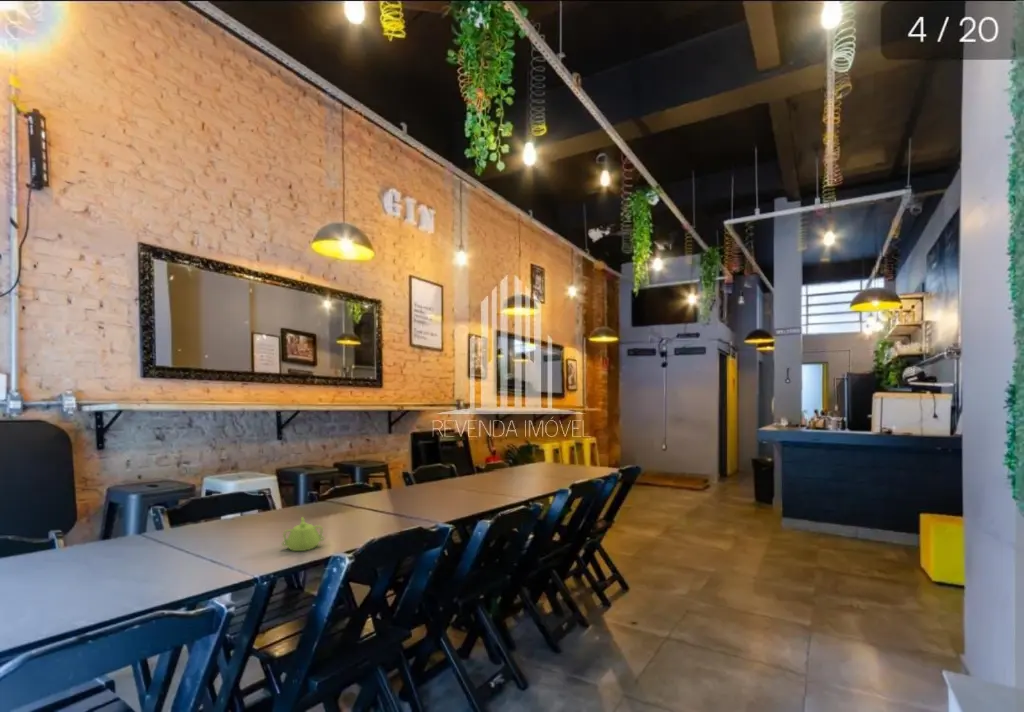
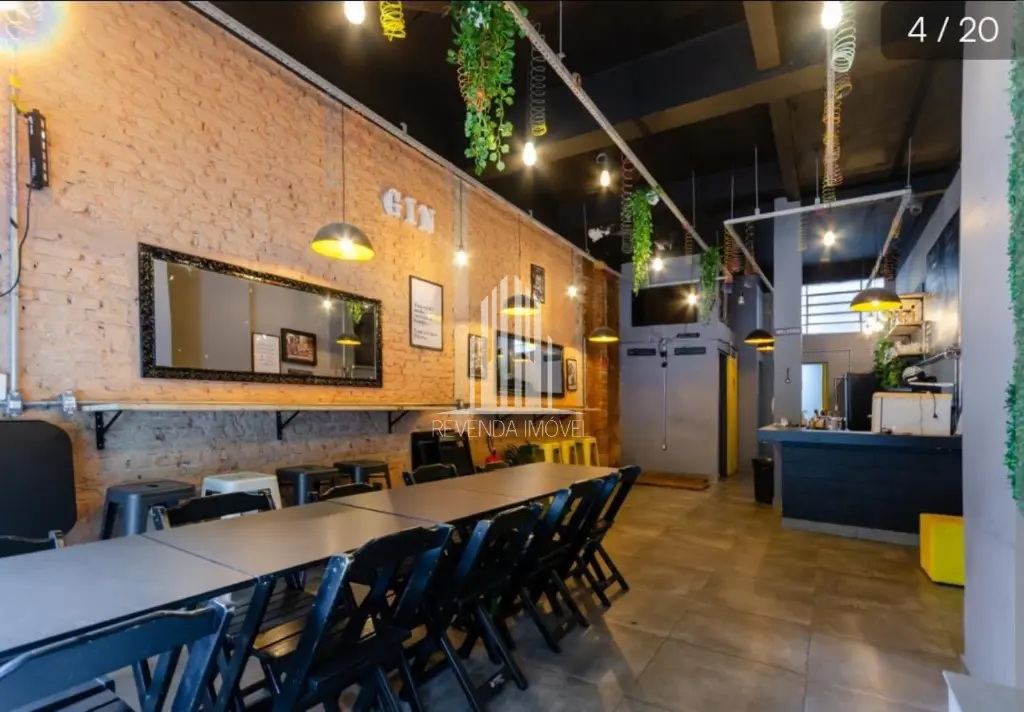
- teapot (303, 534)
